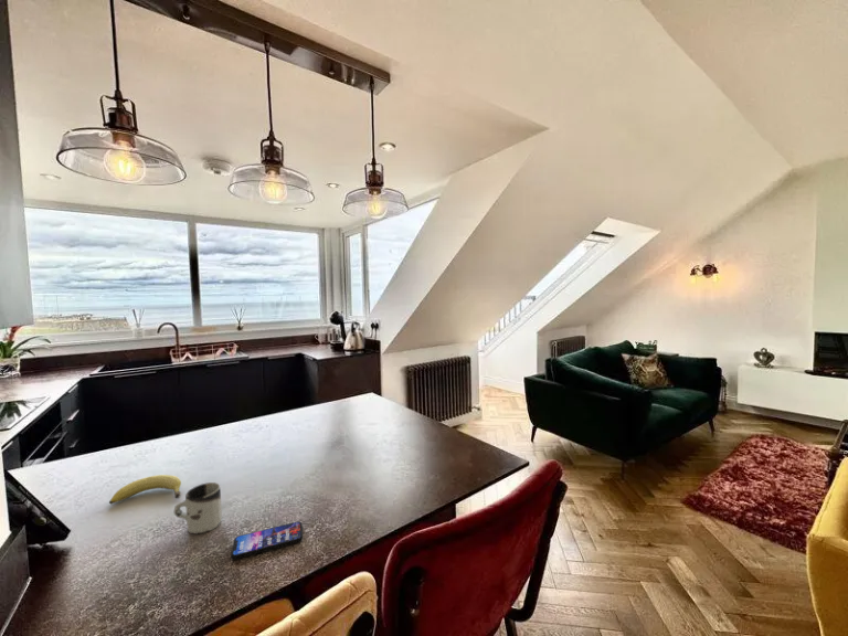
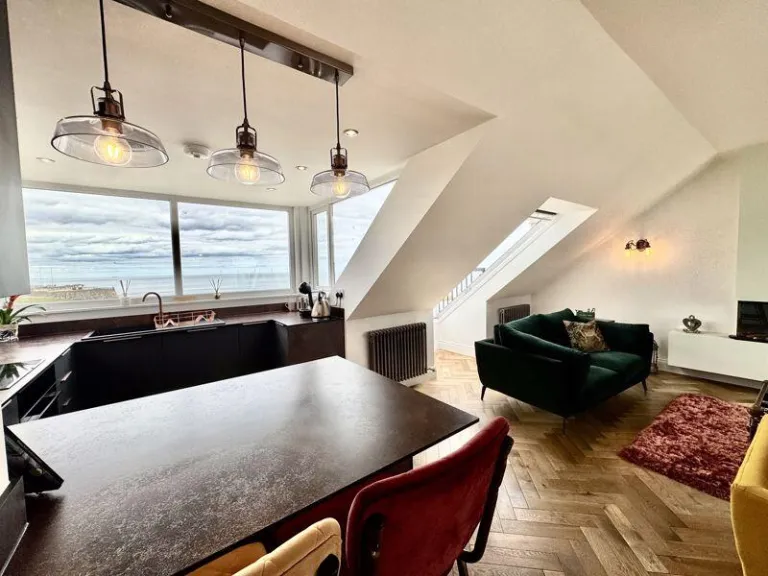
- fruit (152, 487)
- cup (198, 508)
- smartphone (268, 539)
